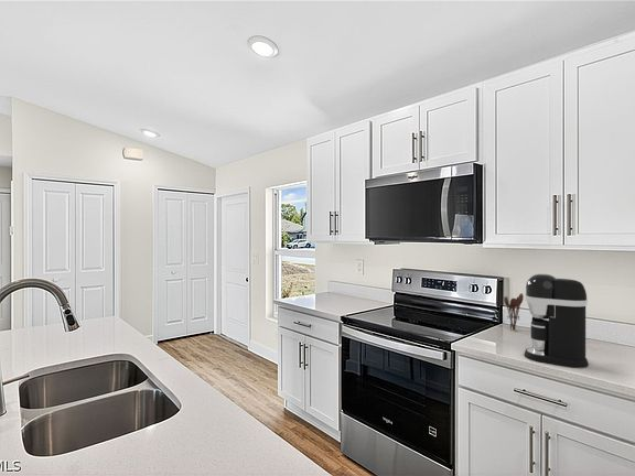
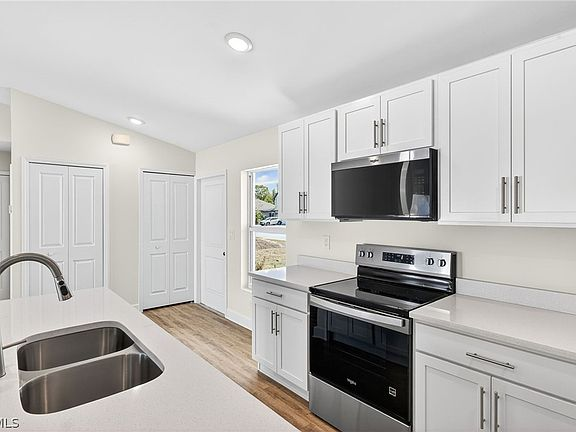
- coffee maker (555, 316)
- utensil holder (514, 311)
